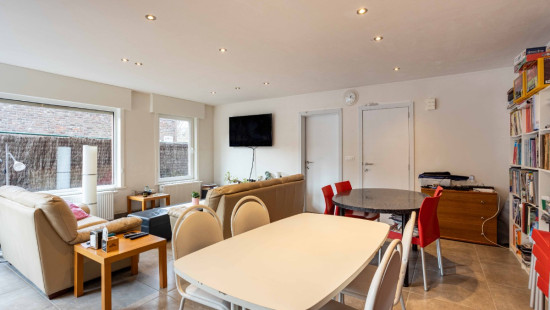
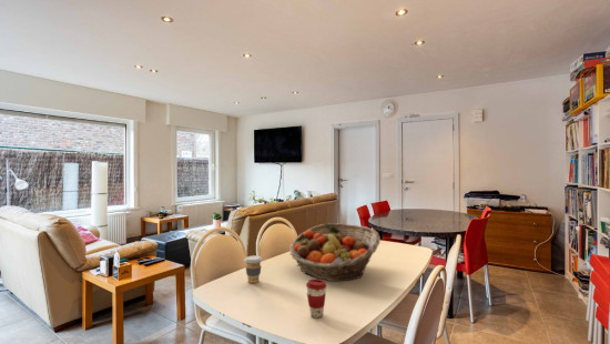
+ coffee cup (316, 297)
+ fruit basket (333, 249)
+ coffee cup (253, 269)
